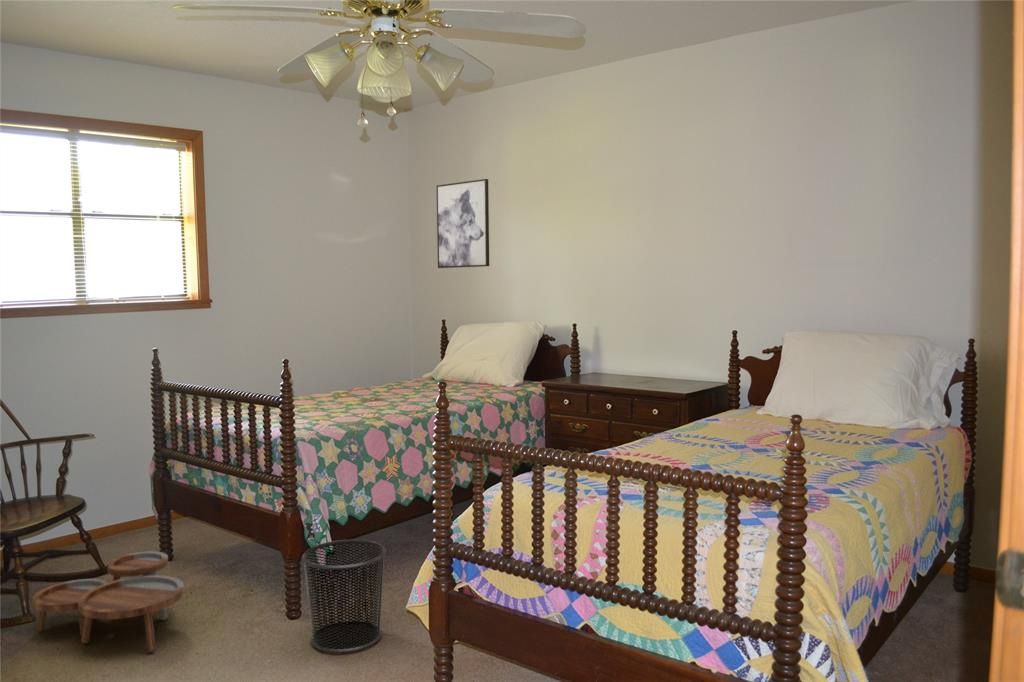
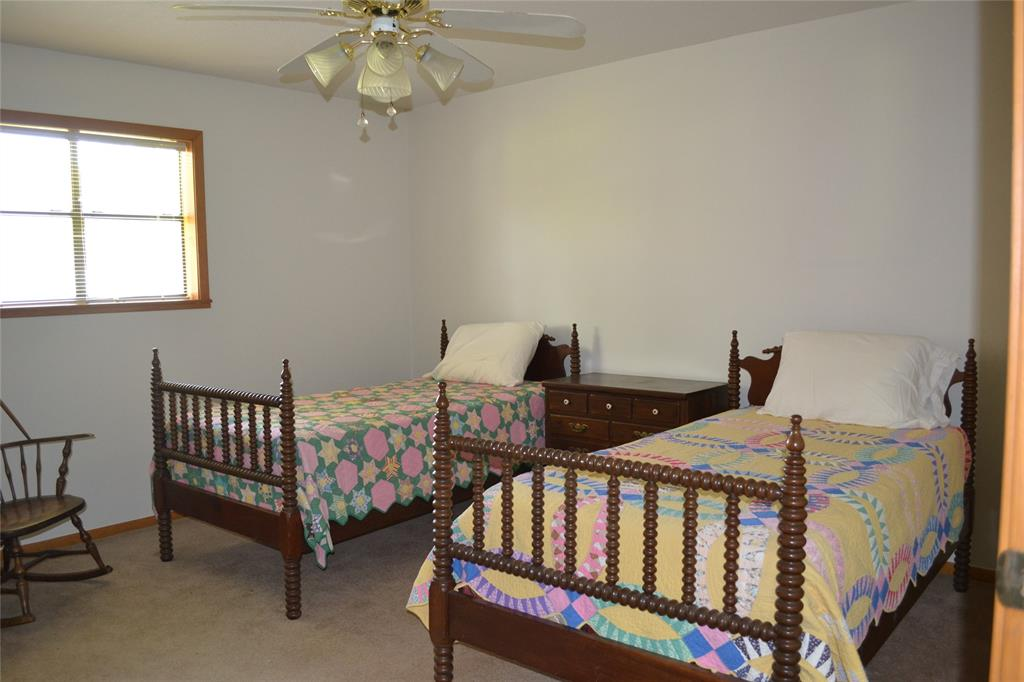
- wall art (462, 224)
- nesting tables (121, 599)
- waste bin (345, 594)
